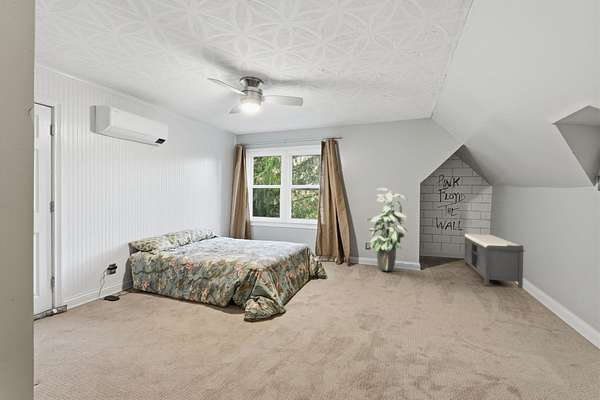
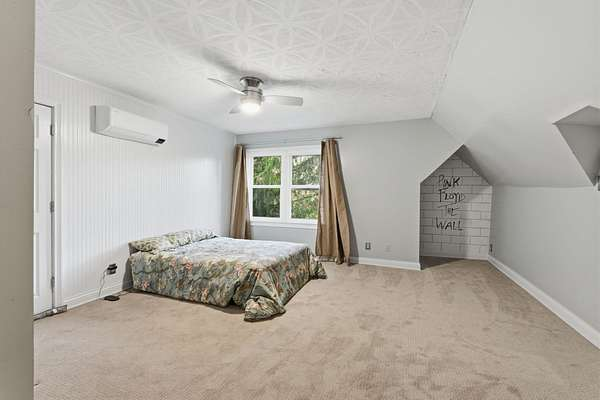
- indoor plant (385, 228)
- bench (489, 256)
